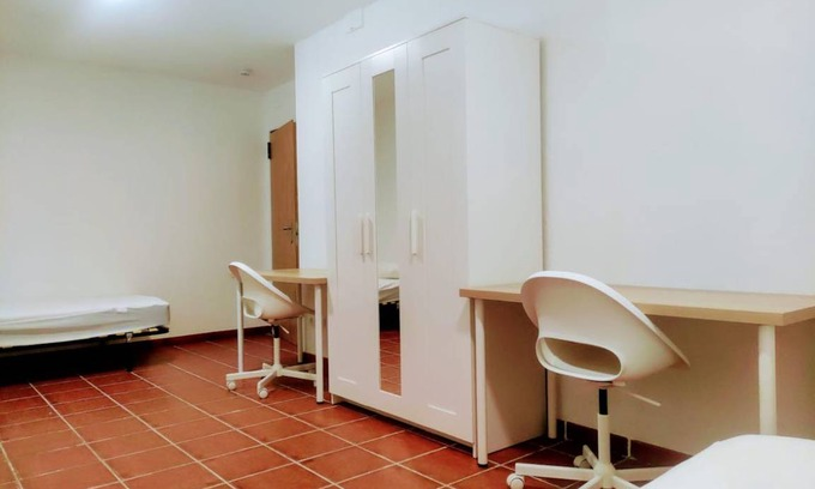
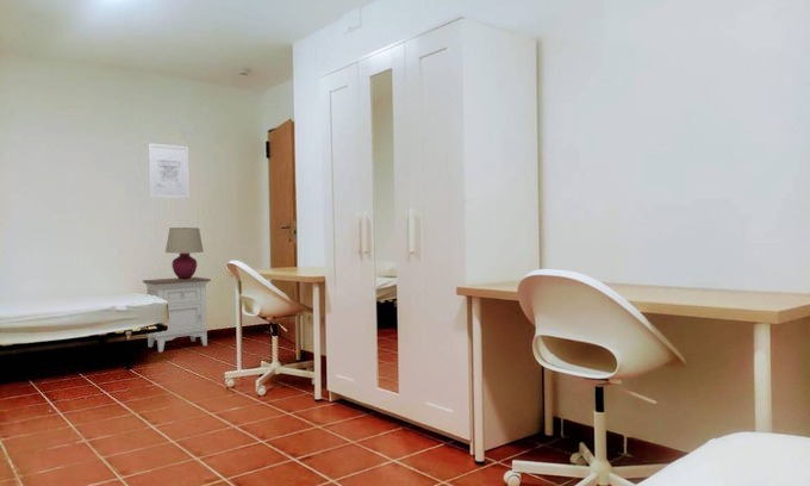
+ table lamp (183, 253)
+ nightstand (177, 312)
+ wall art (169, 172)
